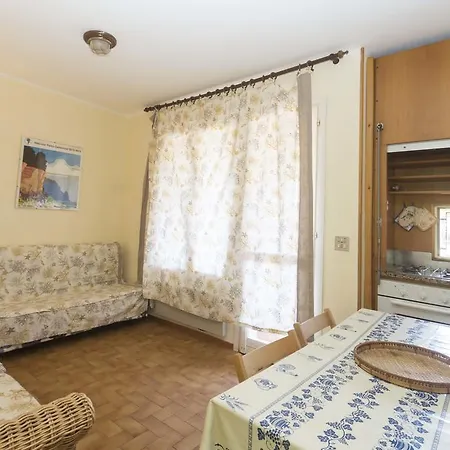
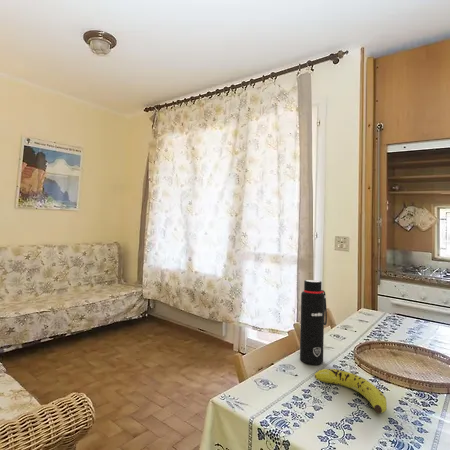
+ water bottle (314, 320)
+ fruit (348, 387)
